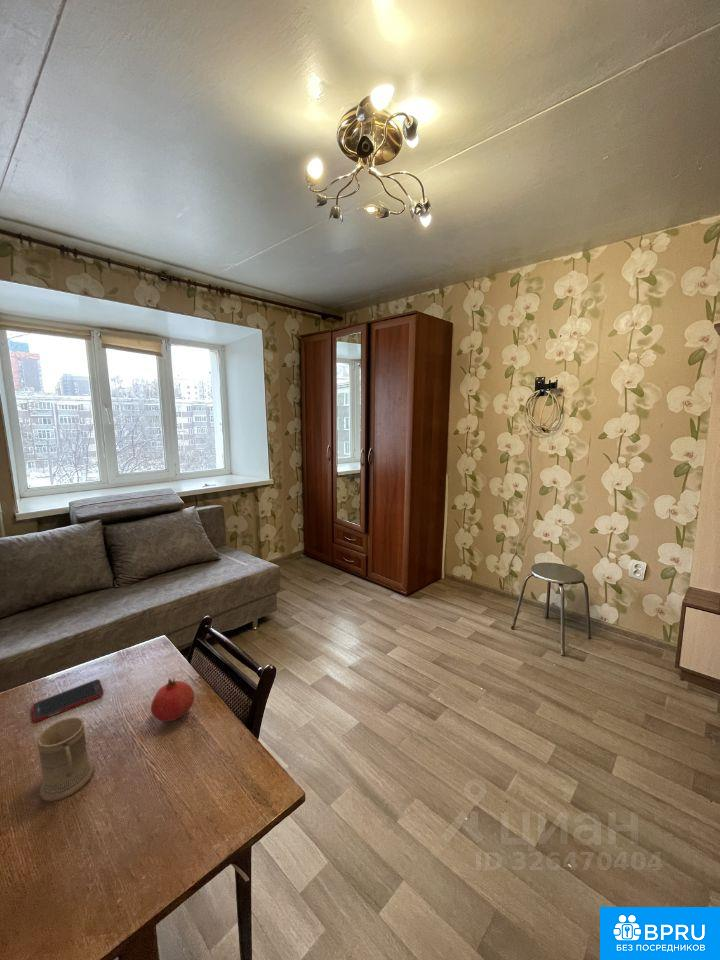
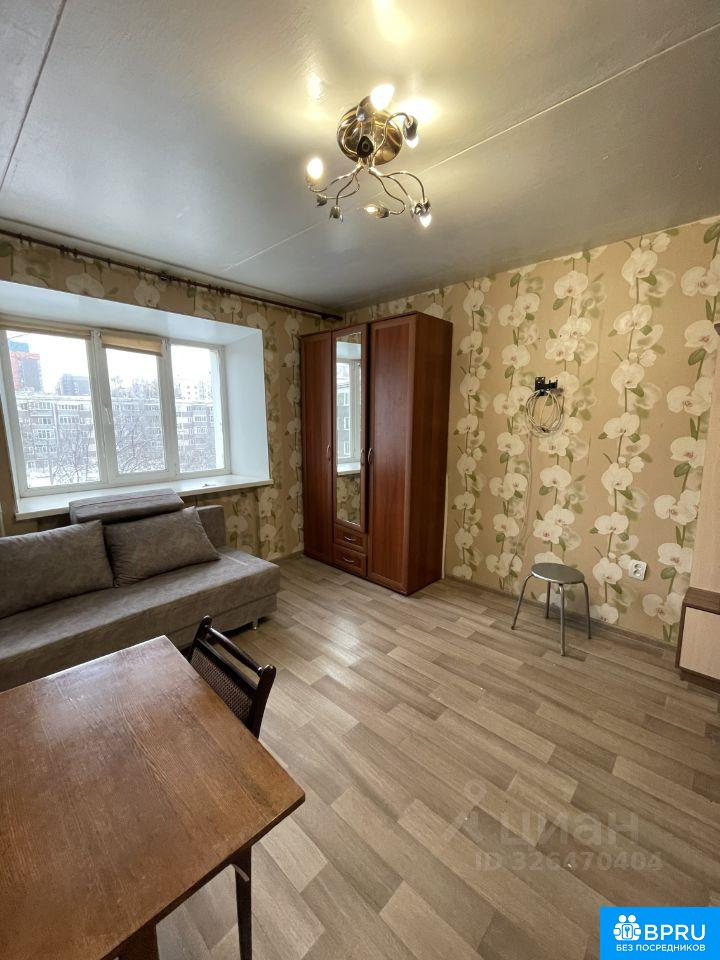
- mug (66, 759)
- cell phone (69, 699)
- fruit (172, 697)
